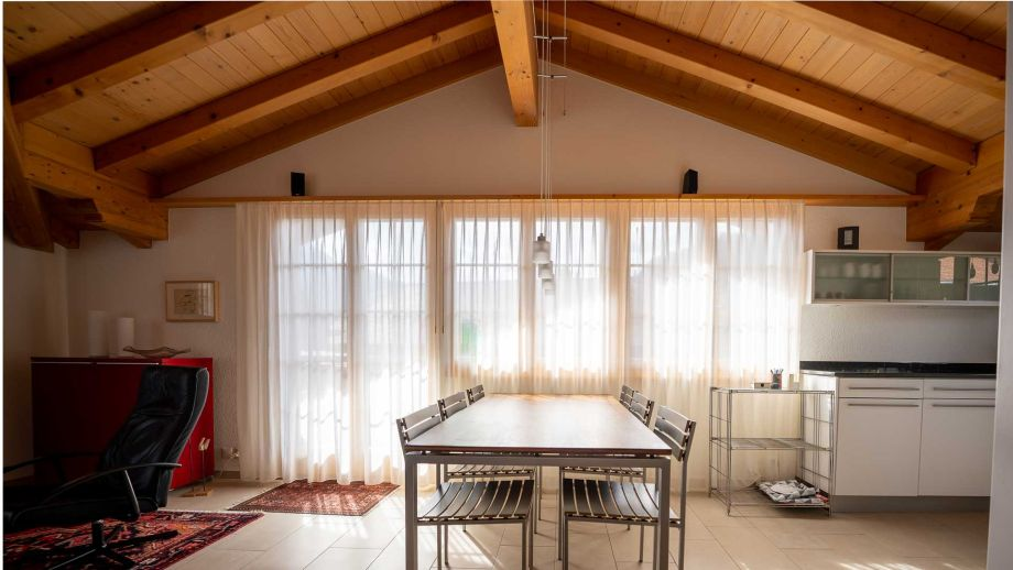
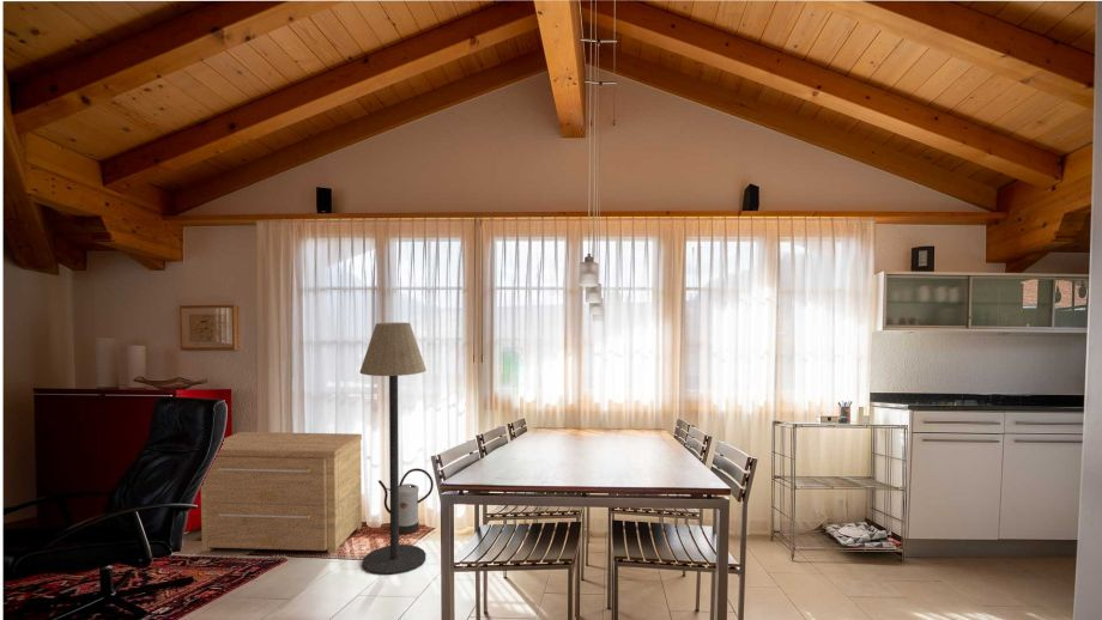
+ floor lamp (393, 443)
+ watering can (405, 499)
+ side table (283, 491)
